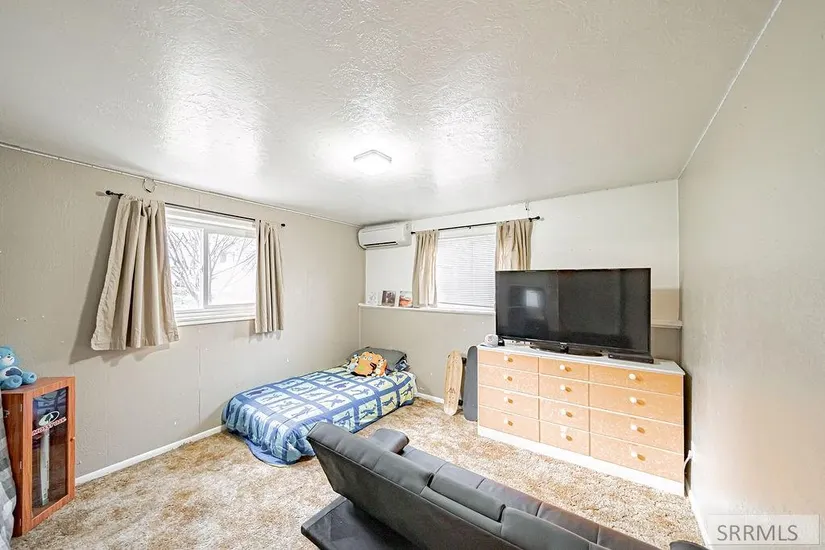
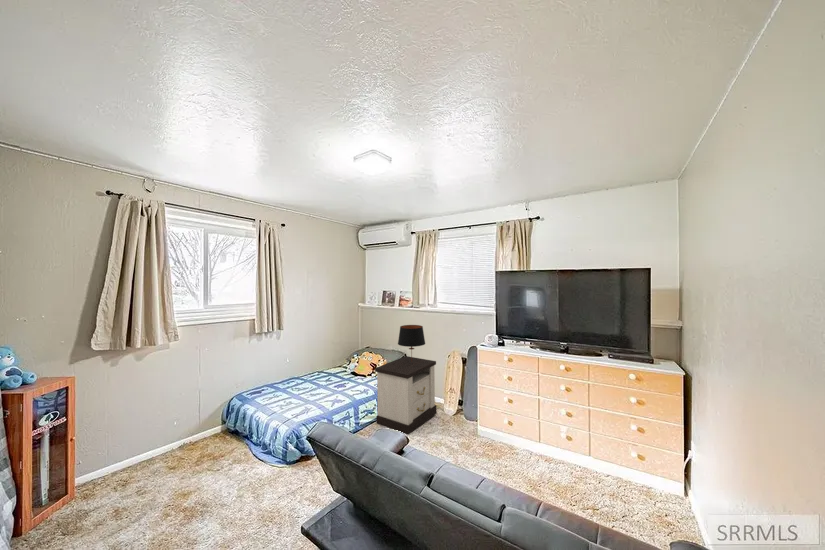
+ nightstand (407, 391)
+ table lamp (411, 344)
